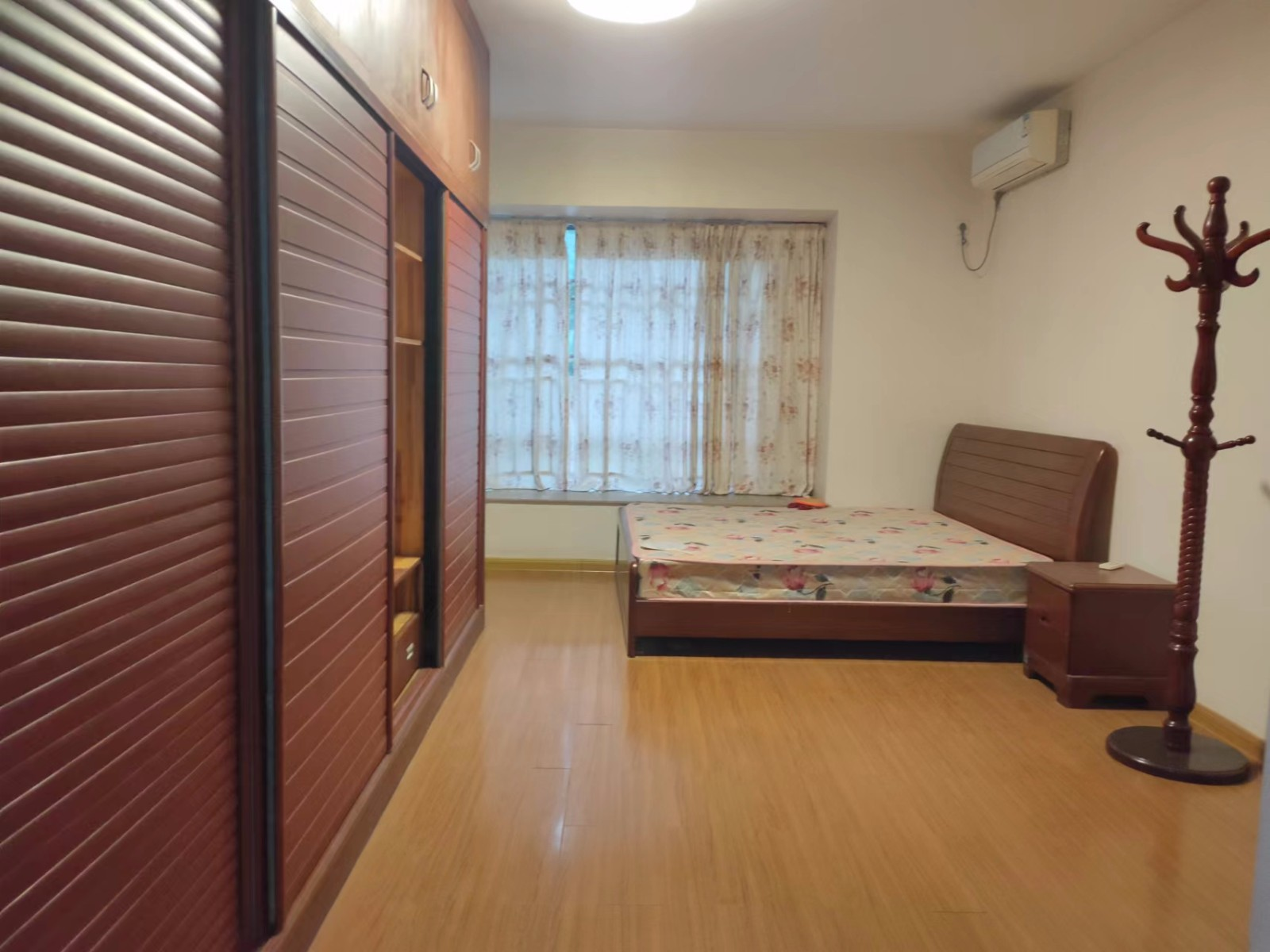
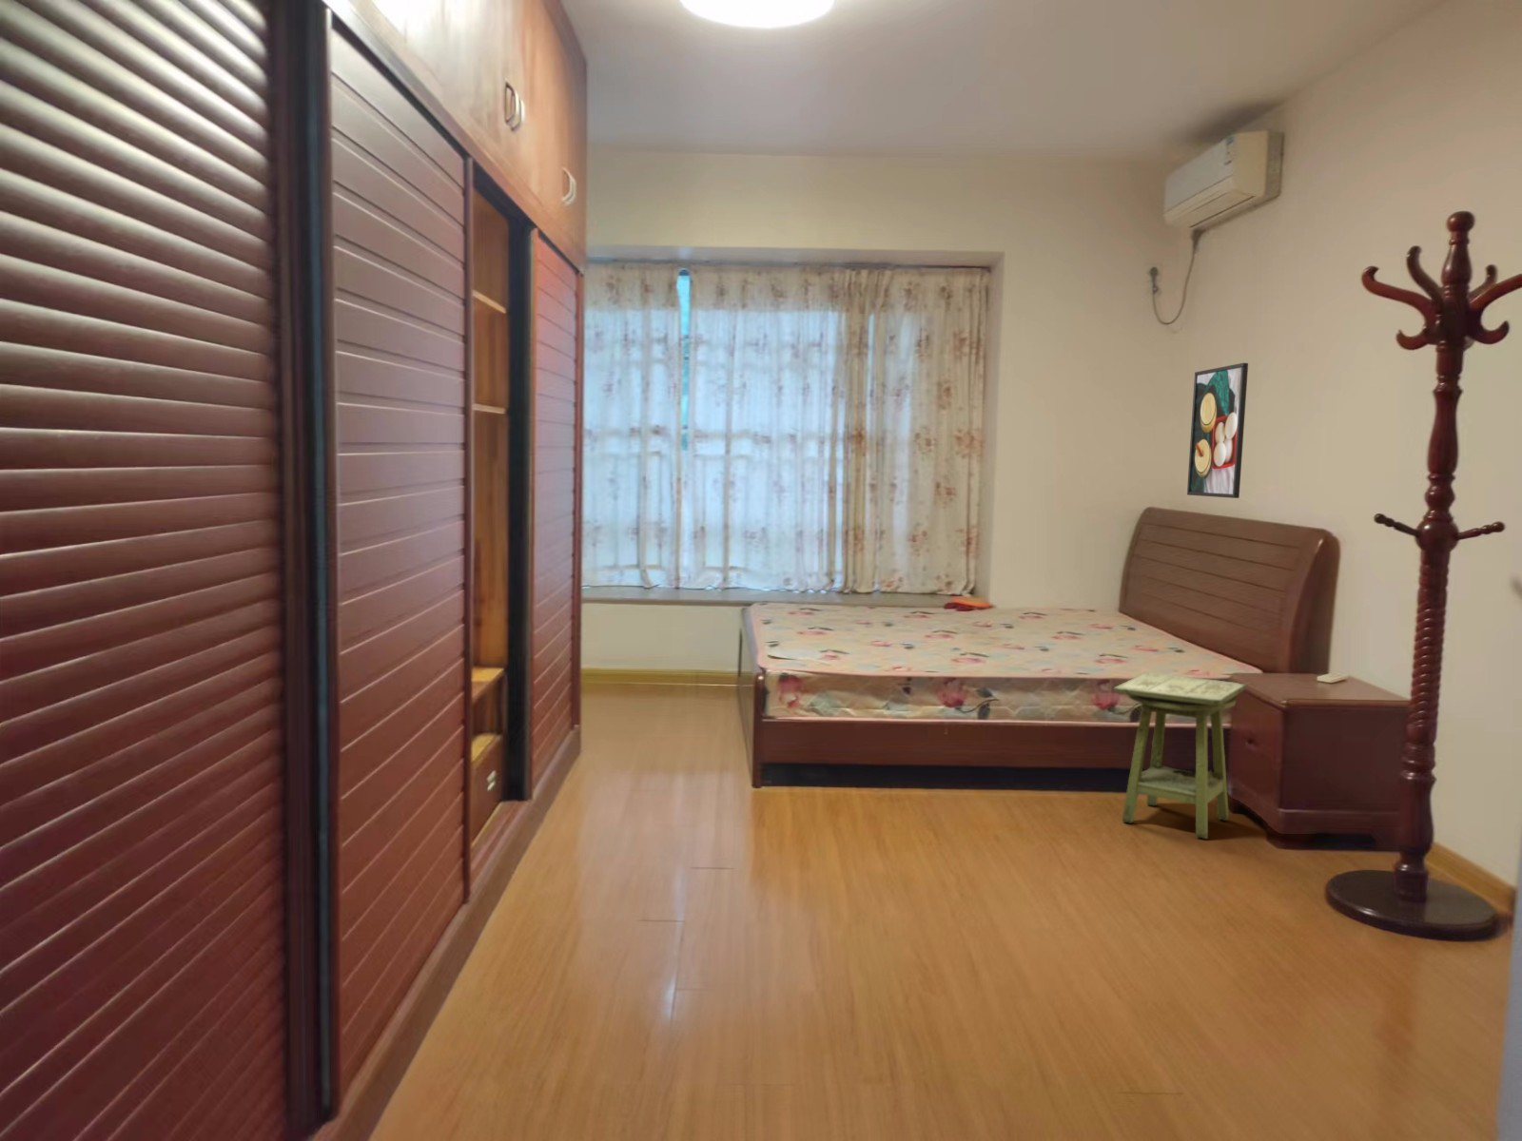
+ side table (1162, 749)
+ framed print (1215, 431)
